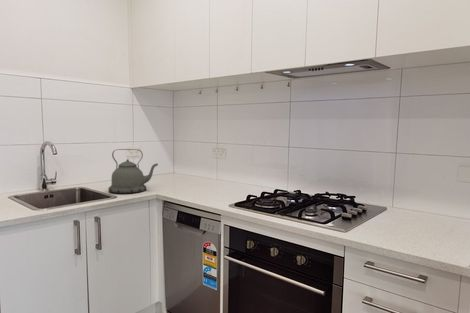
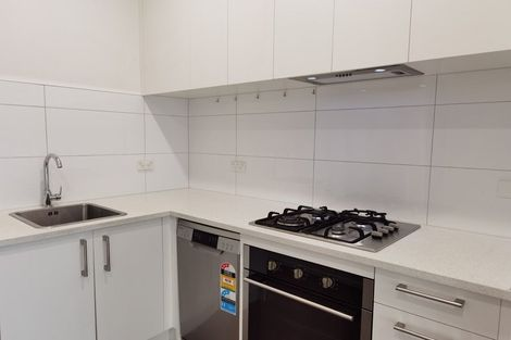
- kettle (130, 169)
